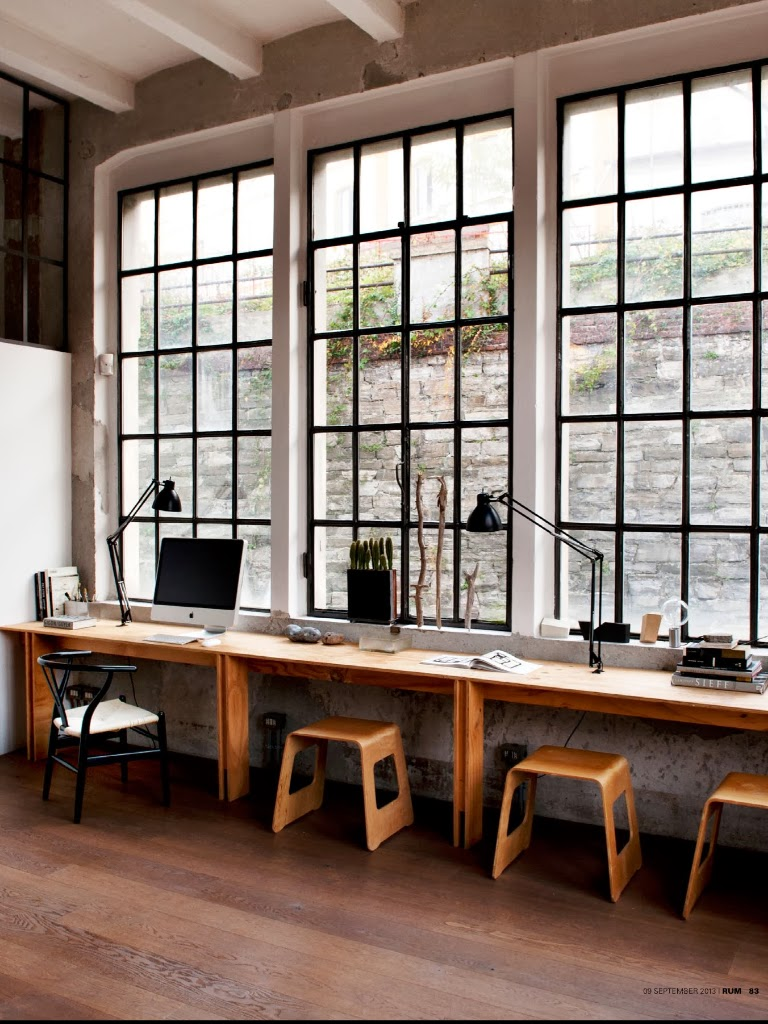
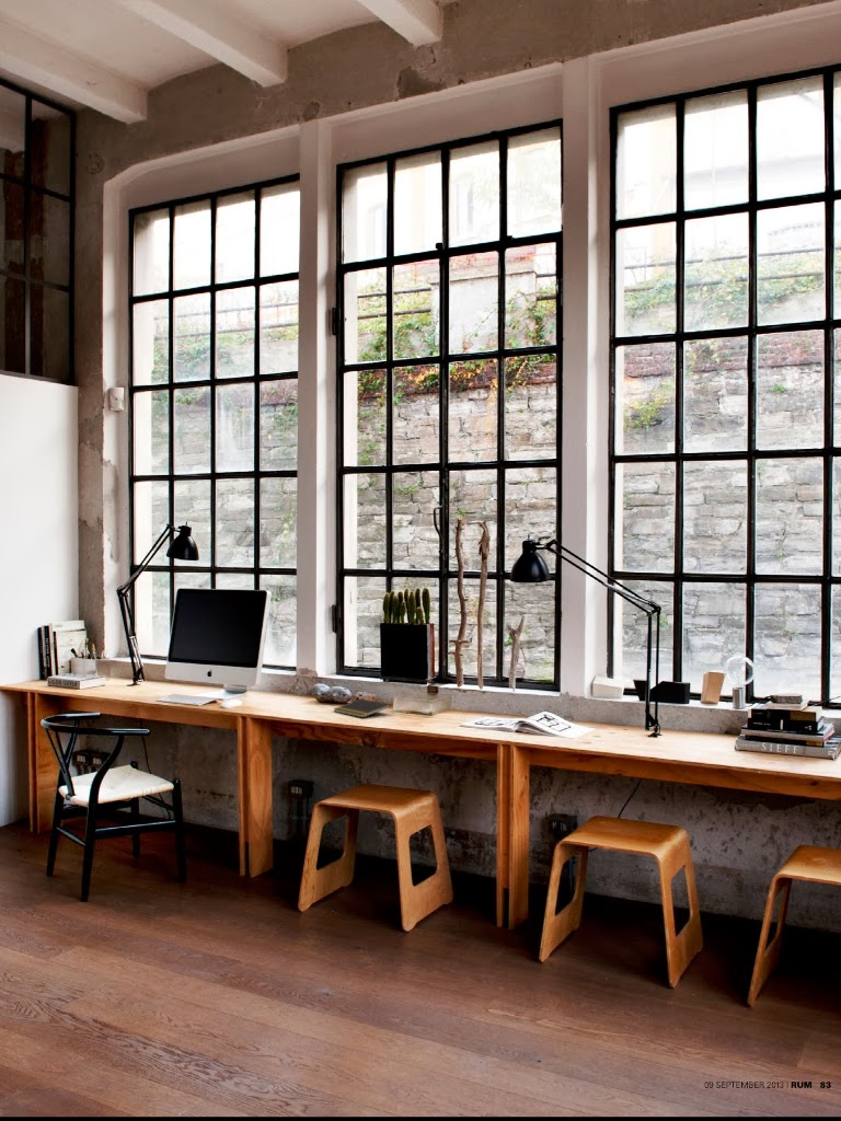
+ notepad (361, 707)
